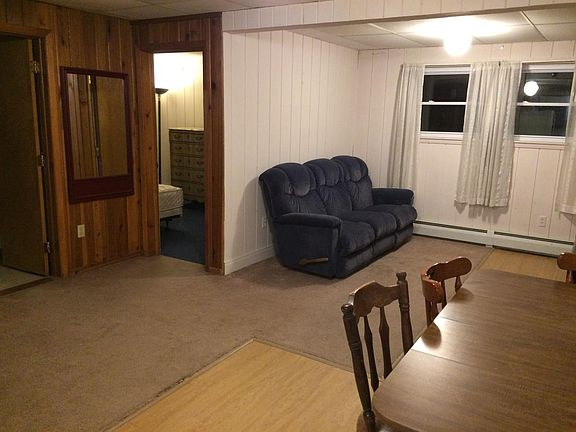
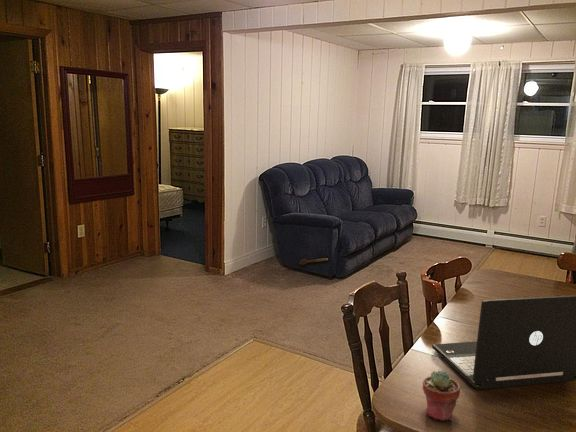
+ laptop (507, 324)
+ potted succulent (440, 392)
